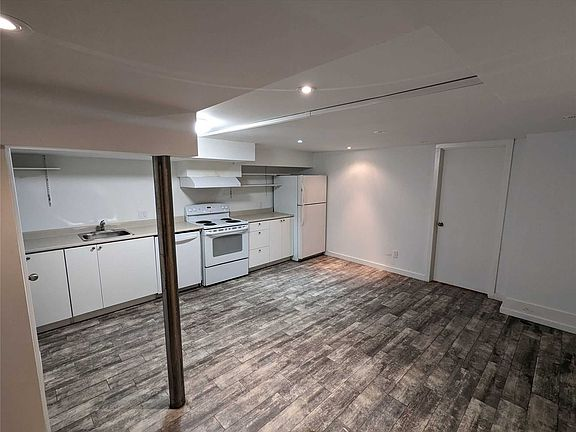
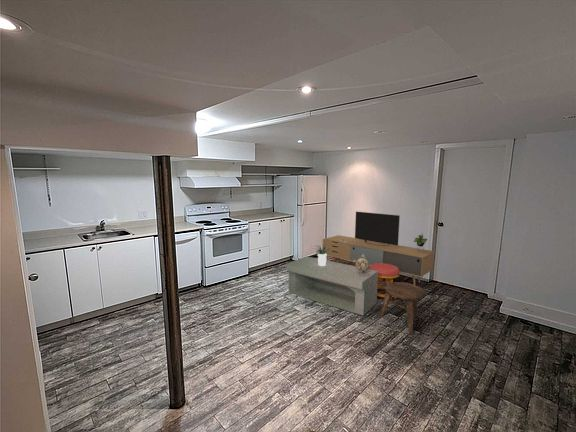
+ potted plant (322, 255)
+ decorative sphere (361, 264)
+ coffee table (329, 283)
+ media console (374, 243)
+ stool (385, 279)
+ stool (401, 305)
